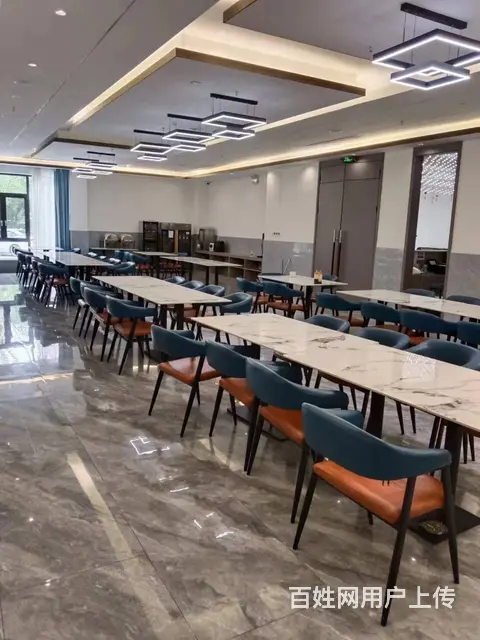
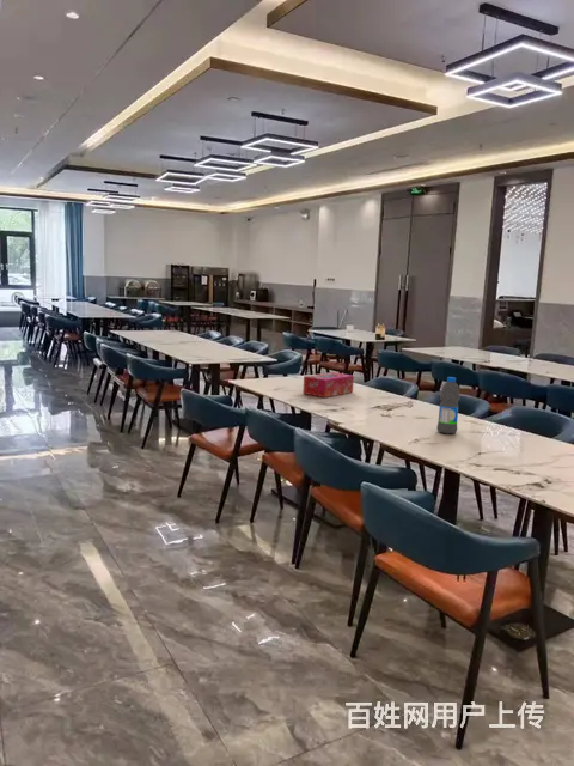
+ water bottle (448, 405)
+ tissue box (328, 384)
